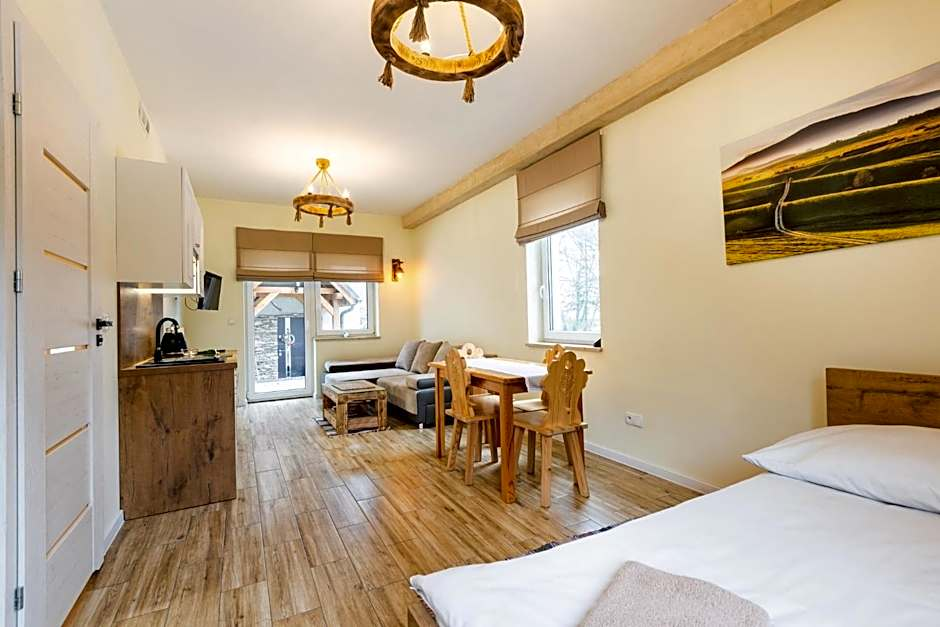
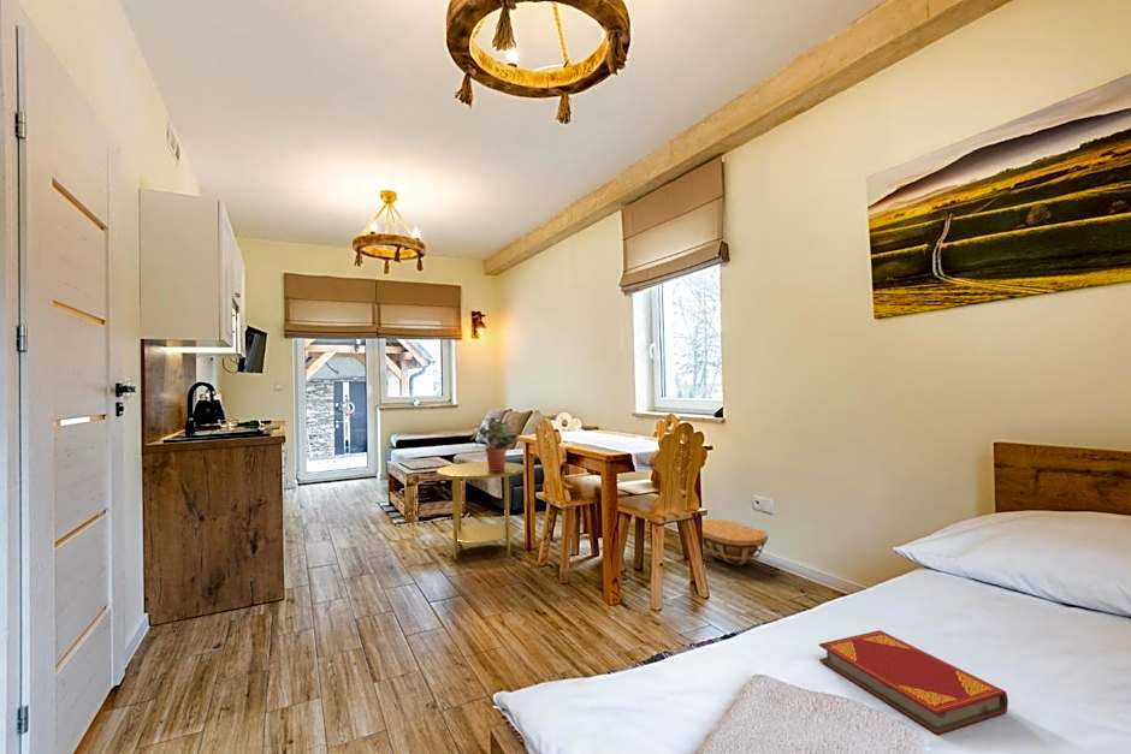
+ potted plant (495, 443)
+ side table (481, 523)
+ basket (728, 545)
+ hardback book (905, 675)
